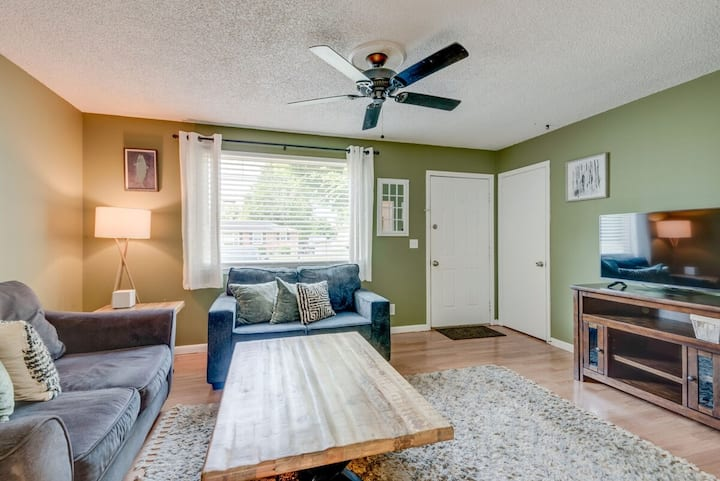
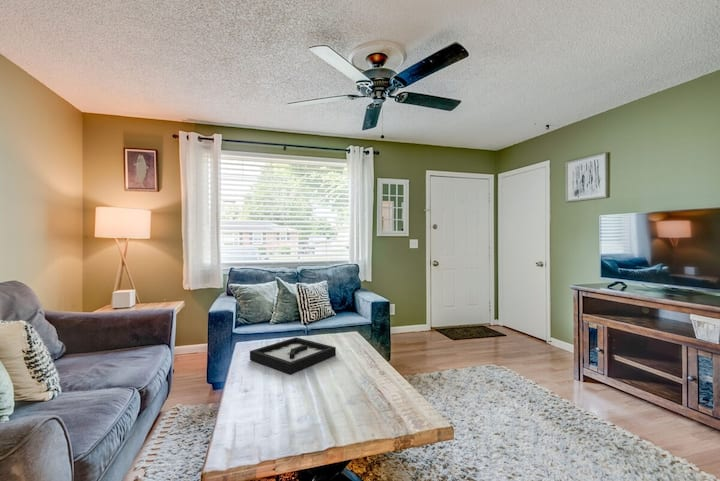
+ decorative tray (293, 353)
